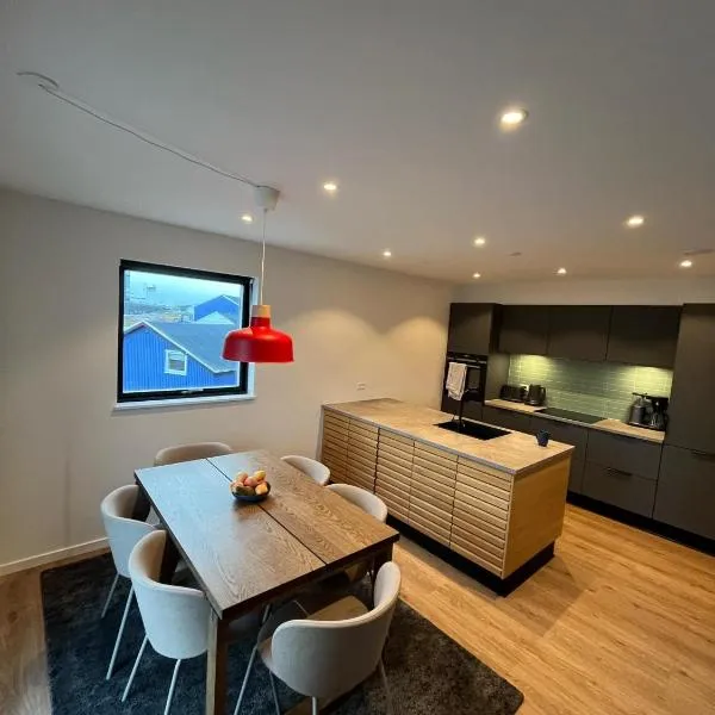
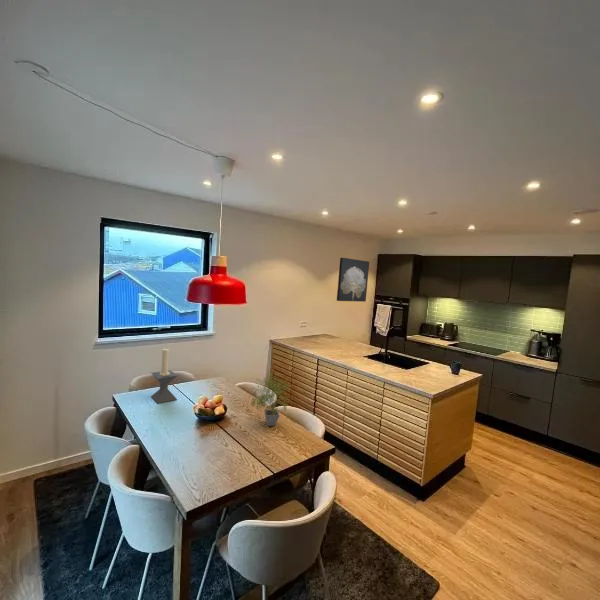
+ wall art (353, 280)
+ potted plant (270, 398)
+ candle holder (164, 370)
